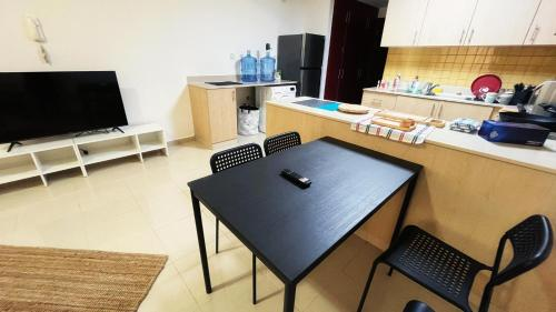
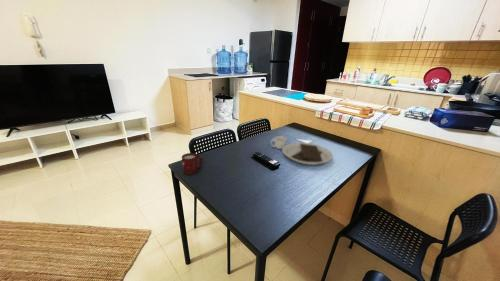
+ cup (192, 162)
+ placemat (302, 144)
